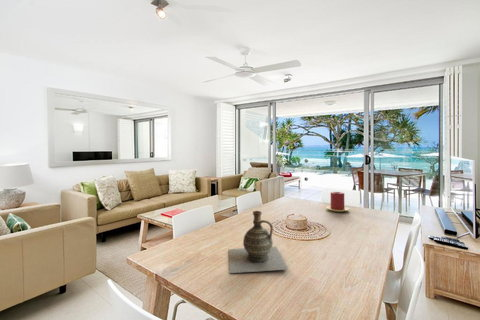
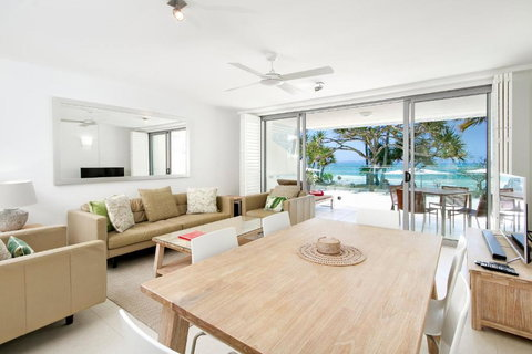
- candle (337, 201)
- ceramic jug (255, 235)
